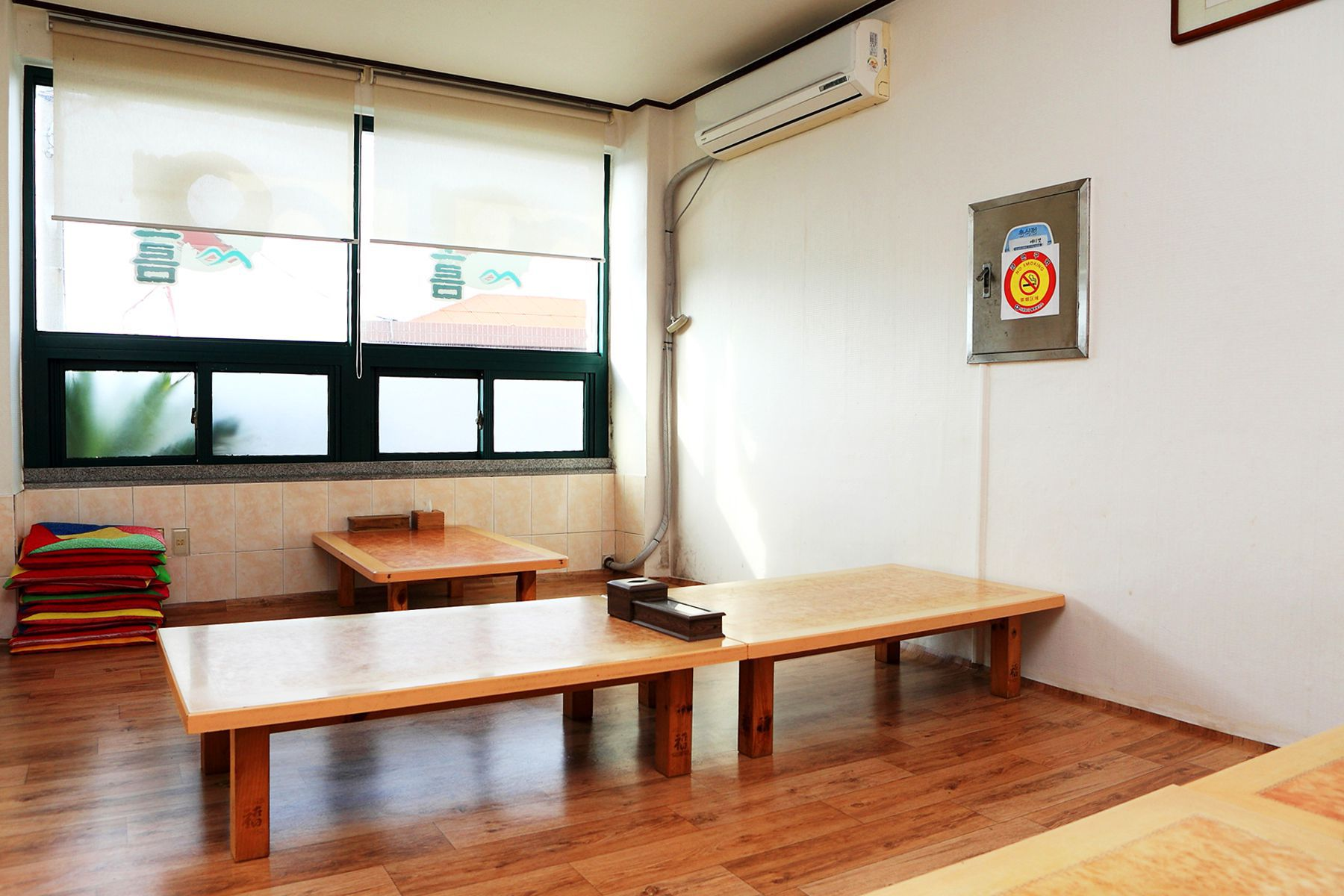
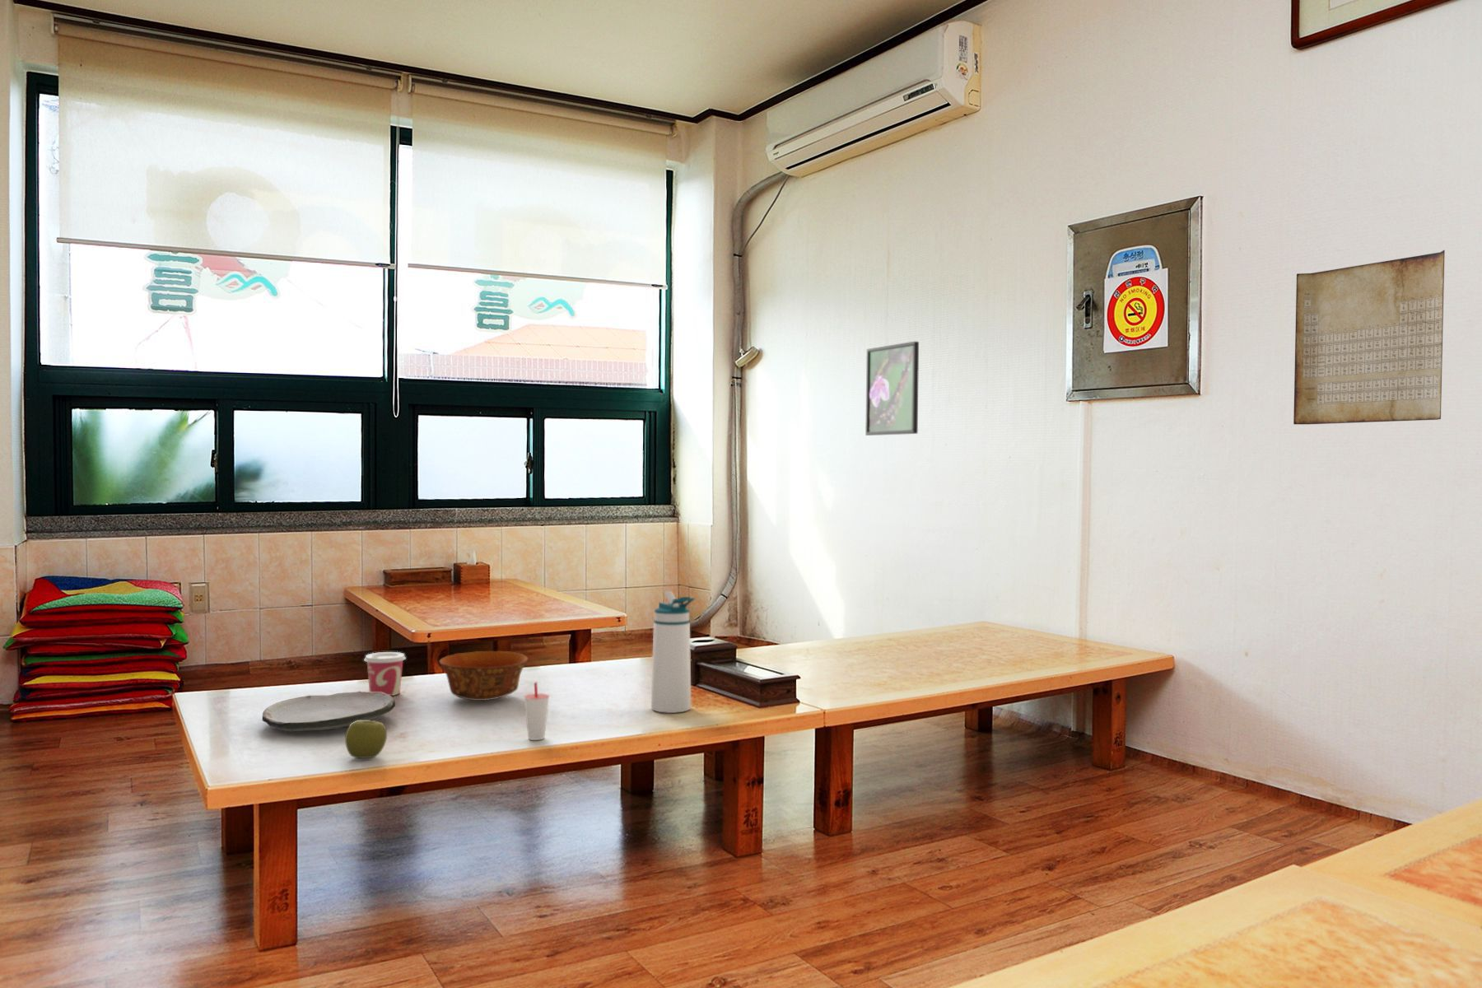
+ cup (536, 710)
+ plate (330, 711)
+ cup (385, 674)
+ water bottle (674, 651)
+ bowl (483, 678)
+ apple (366, 739)
+ periodic table (1366, 343)
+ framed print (891, 389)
